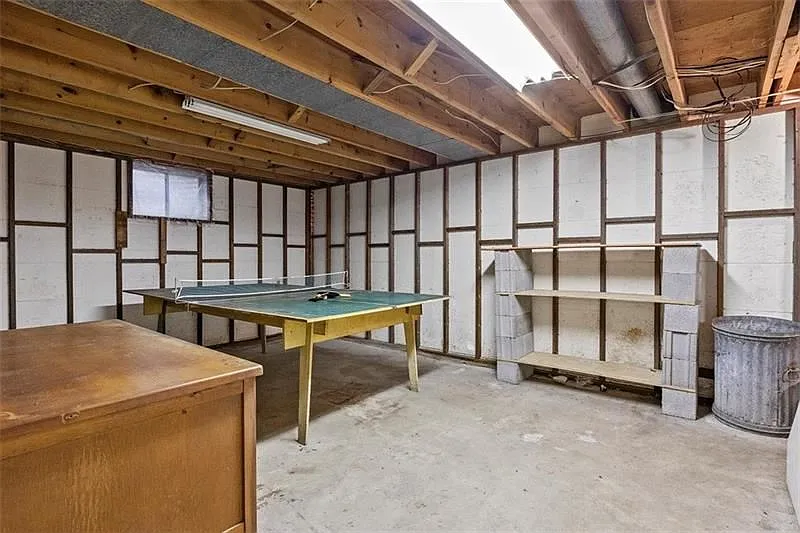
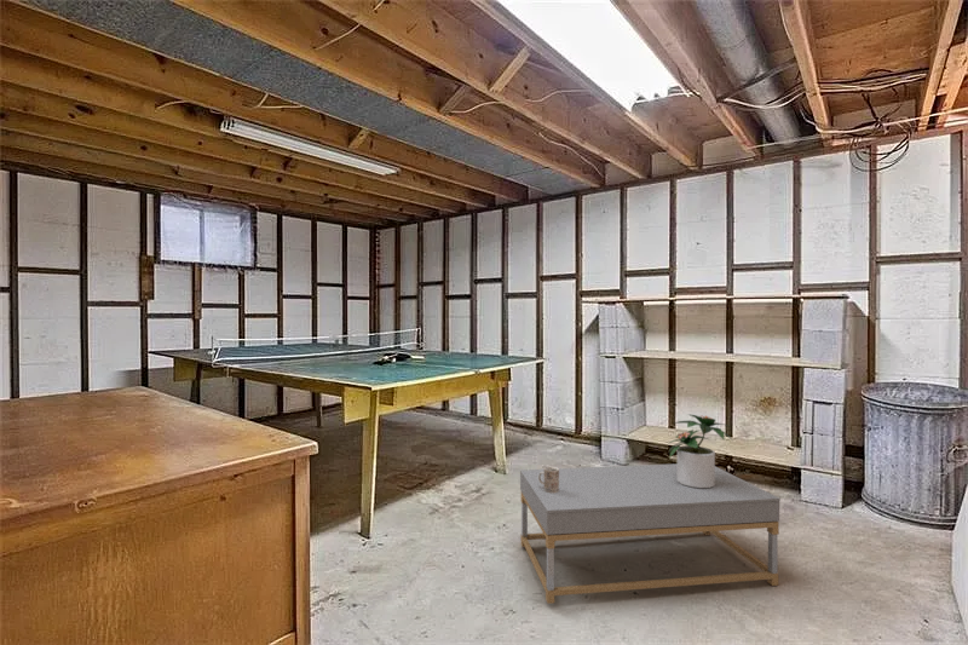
+ potted plant (699, 447)
+ coffee table (638, 523)
+ mug (549, 478)
